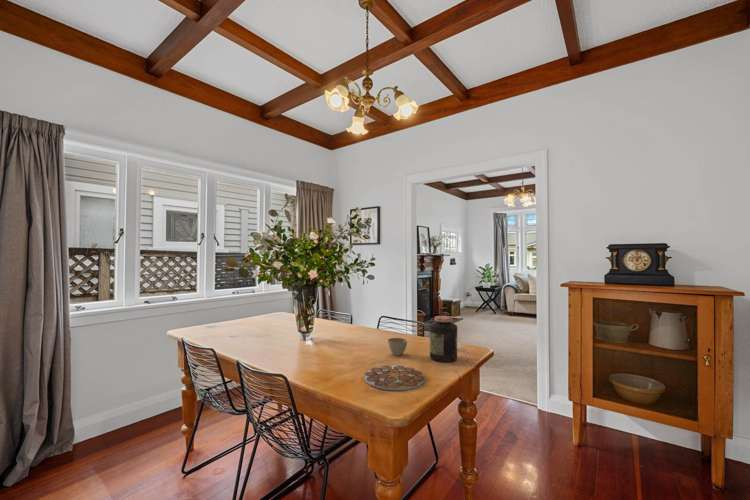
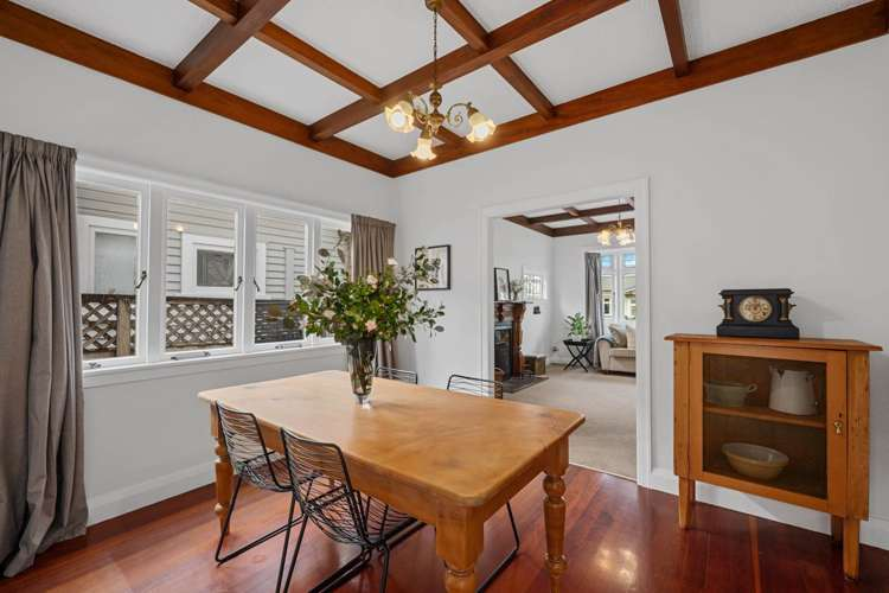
- jar (443, 337)
- plate (394, 376)
- flower pot (397, 347)
